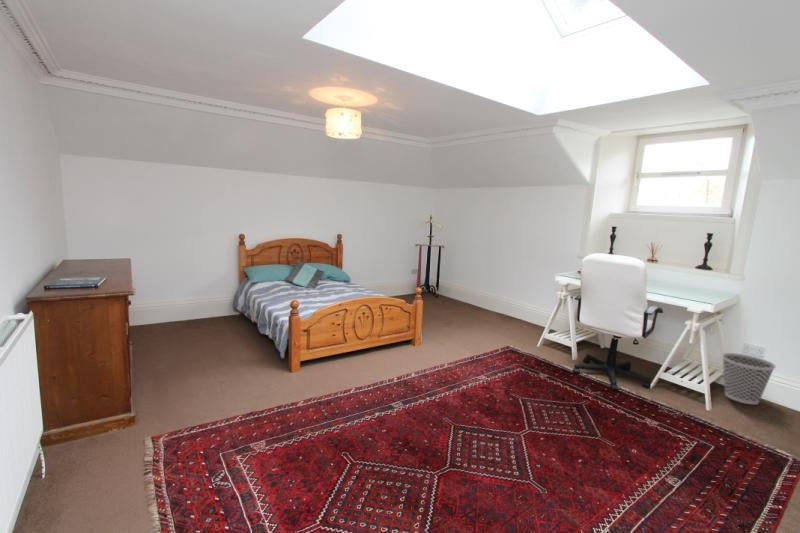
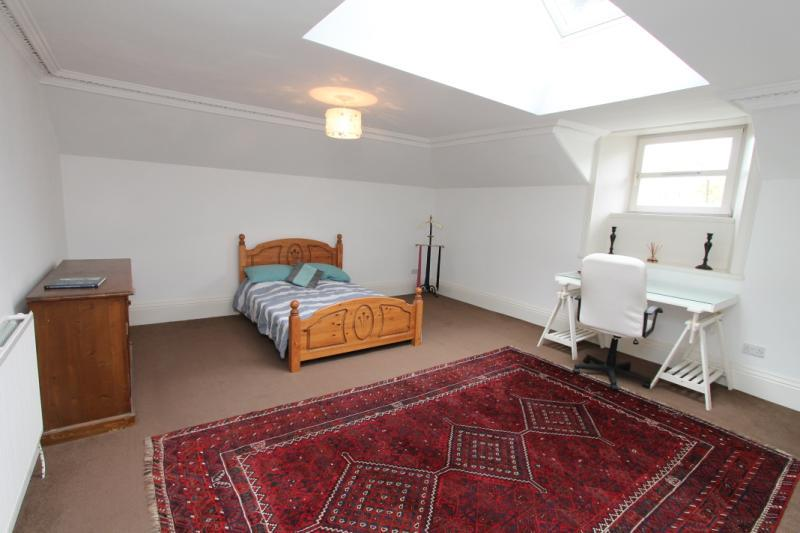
- wastebasket (744, 379)
